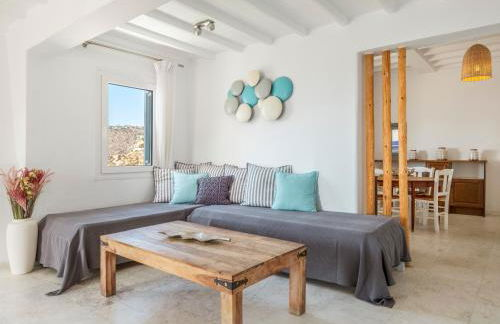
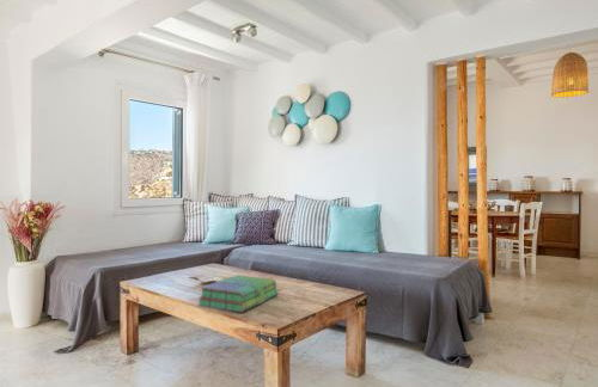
+ stack of books (239, 291)
